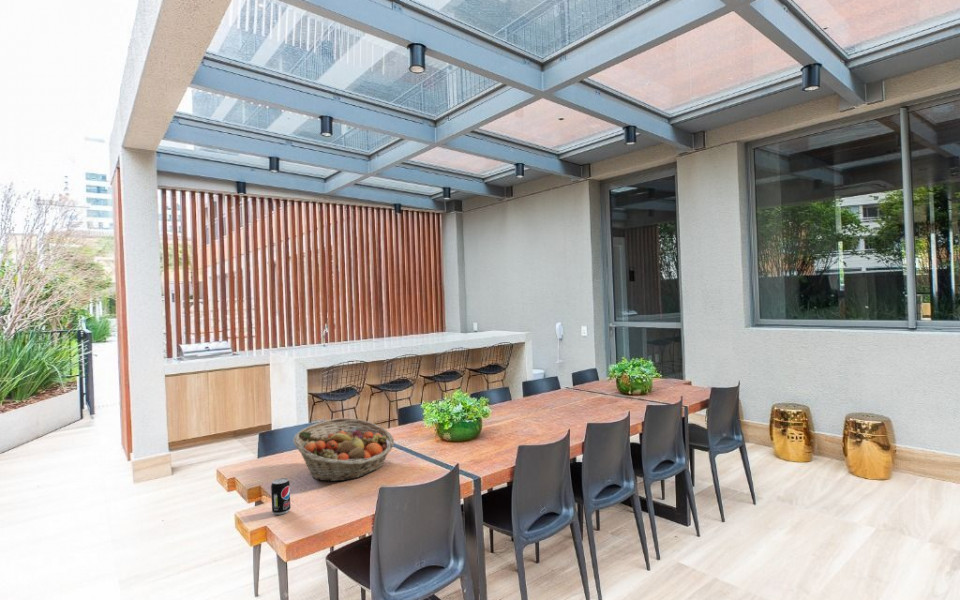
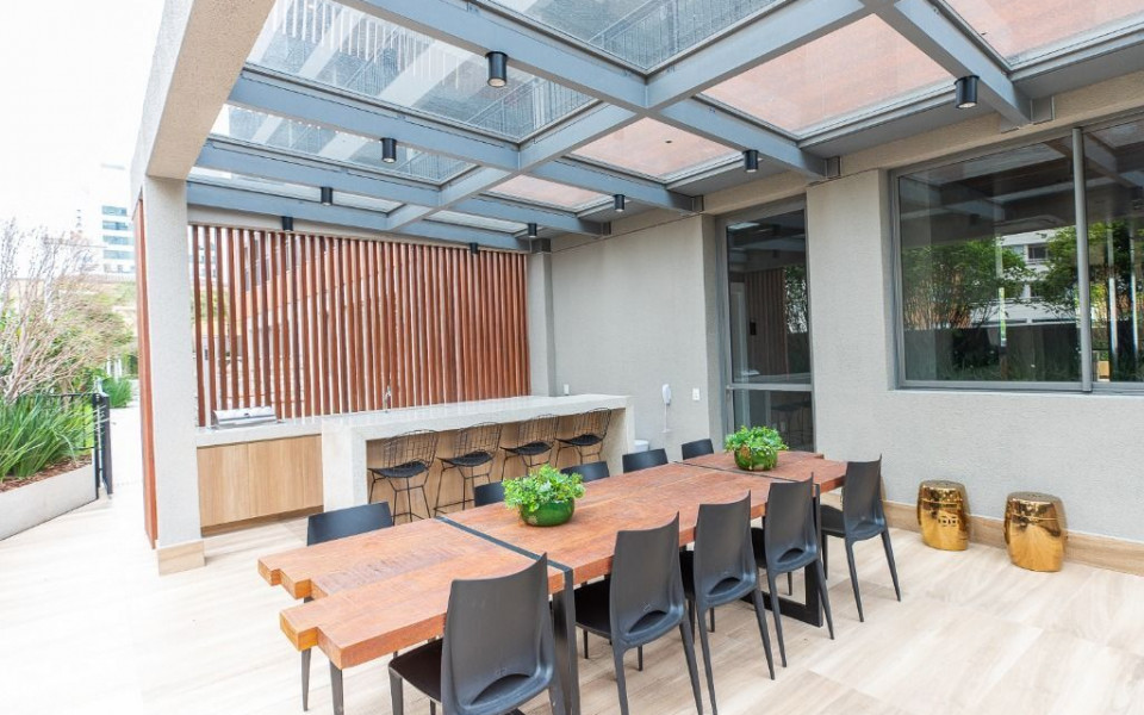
- fruit basket (345, 447)
- beverage can (280, 496)
